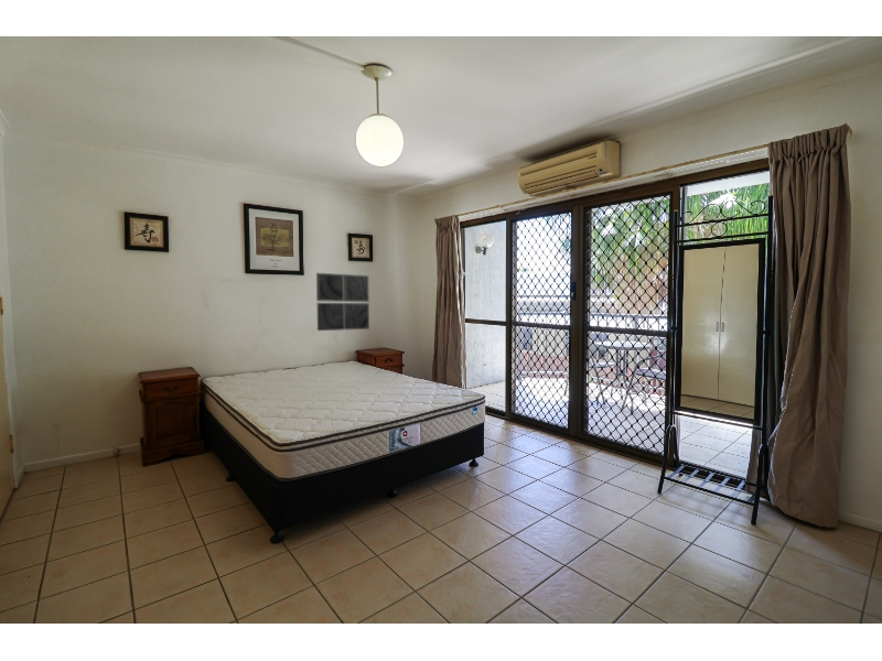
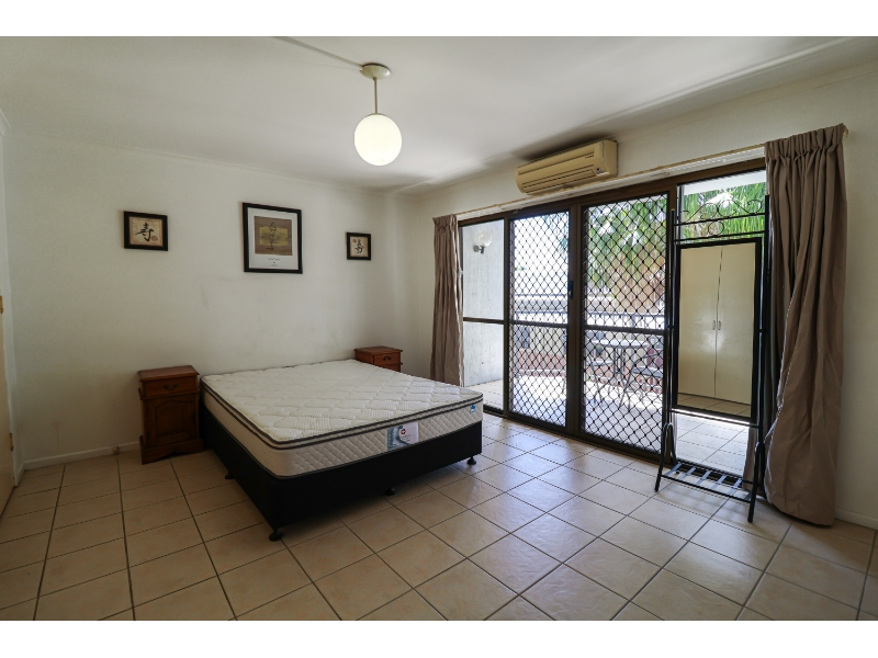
- wall art (343, 301)
